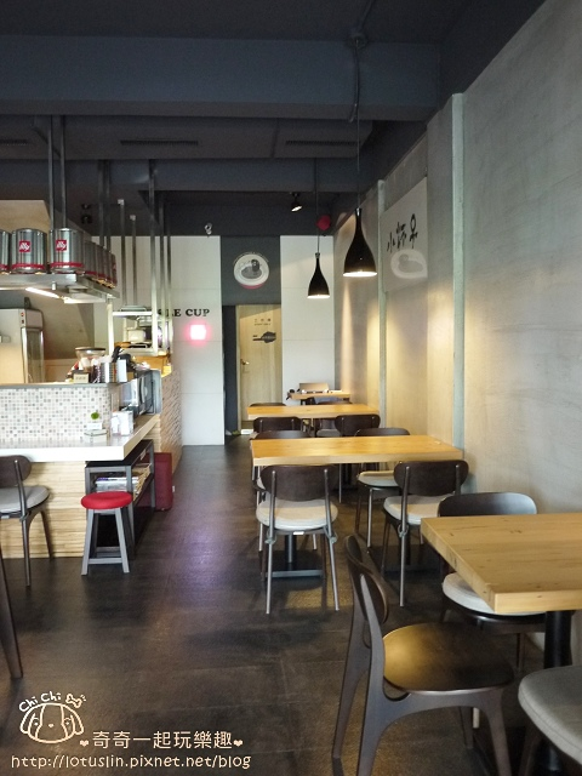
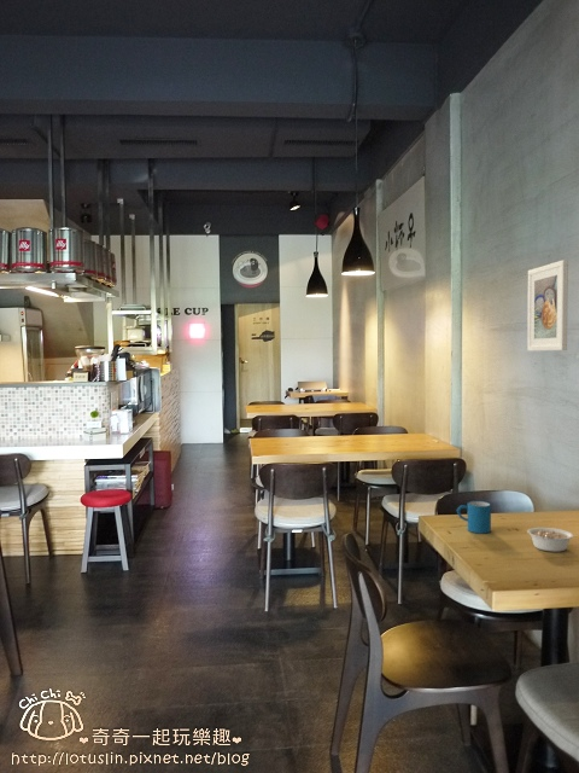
+ mug (473, 516)
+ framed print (545, 308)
+ legume (551, 539)
